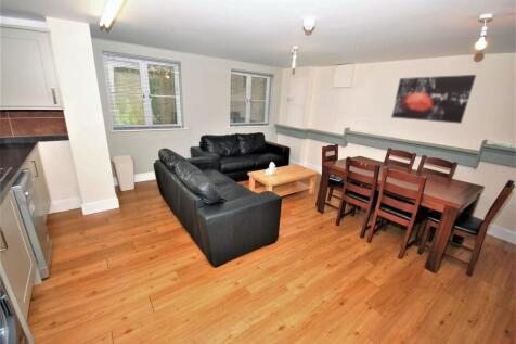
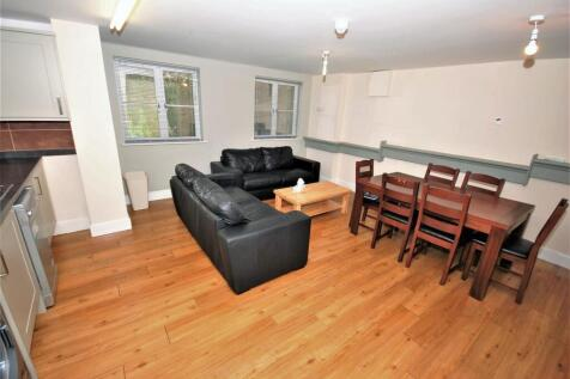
- wall art (428, 99)
